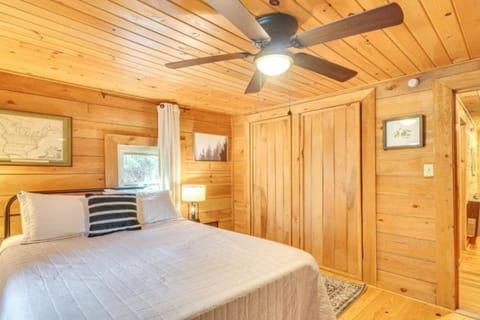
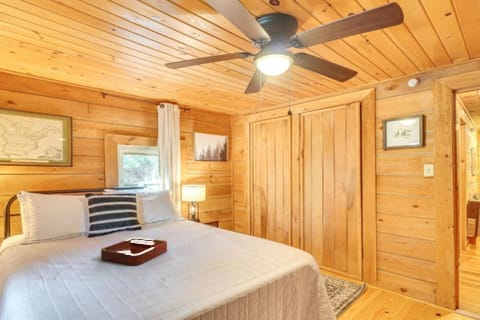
+ decorative tray (135, 250)
